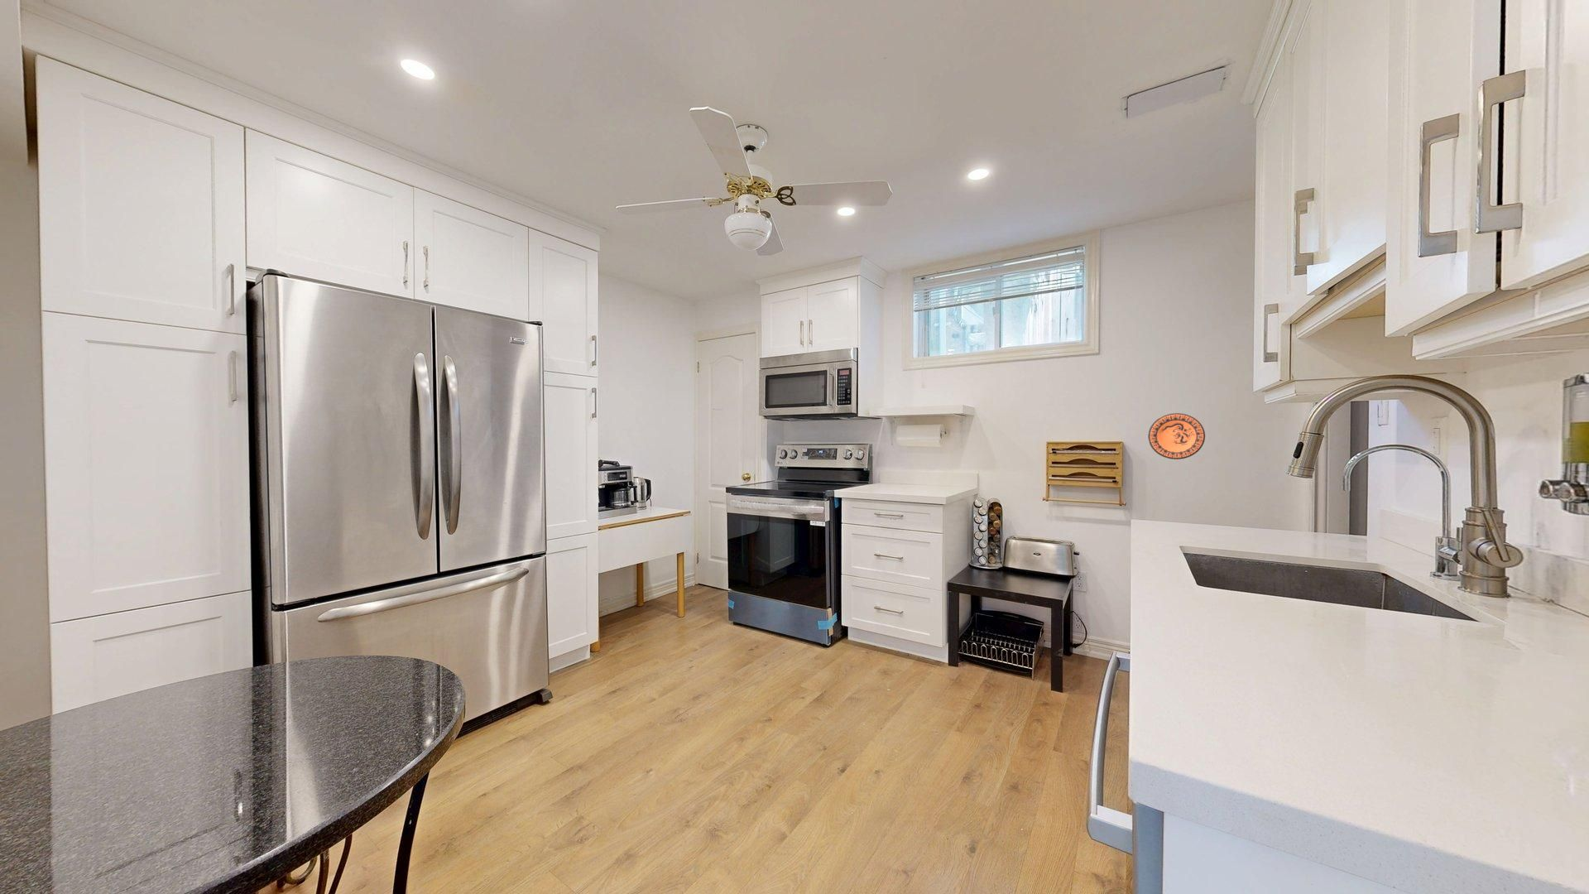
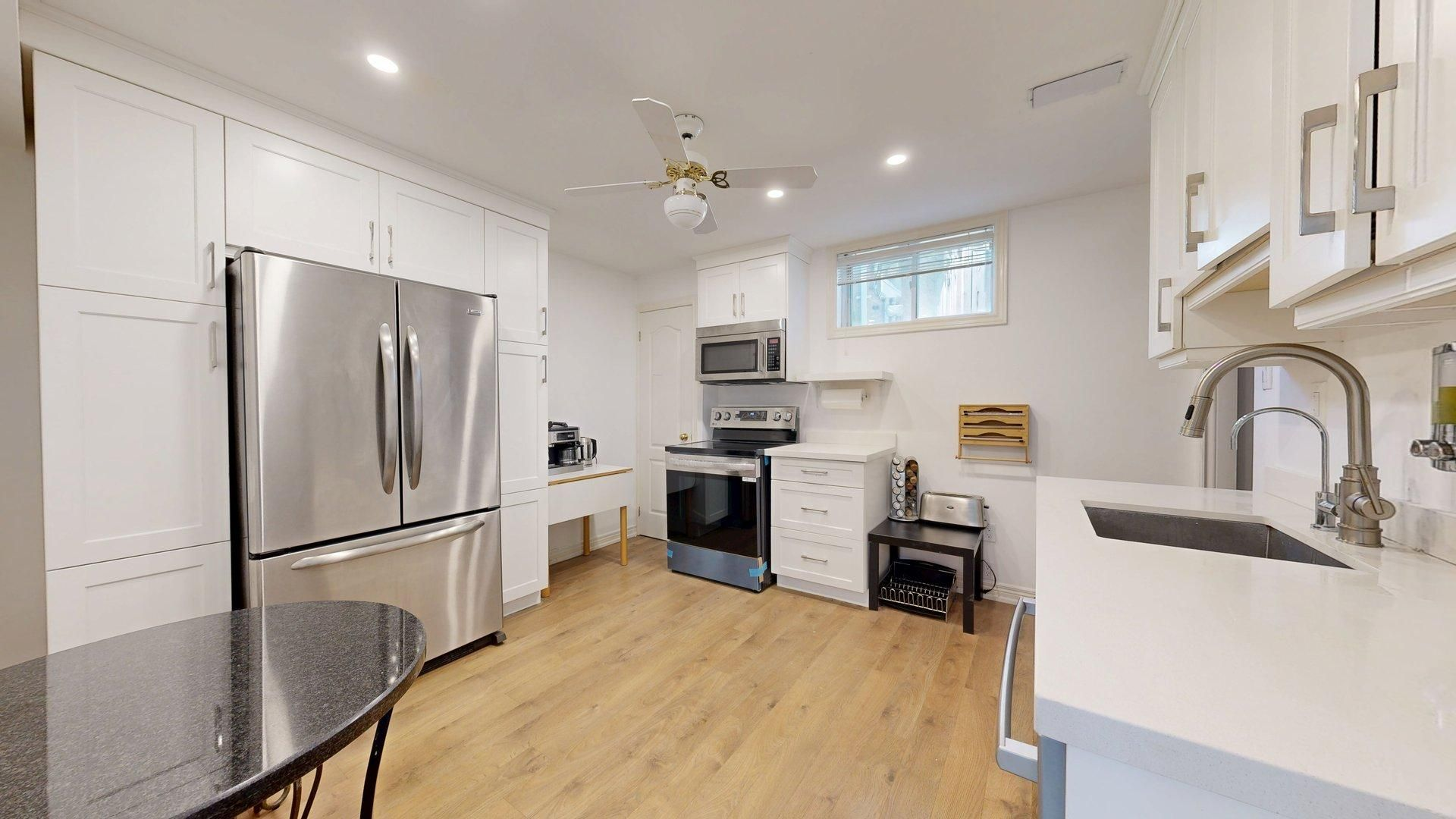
- decorative plate (1175, 437)
